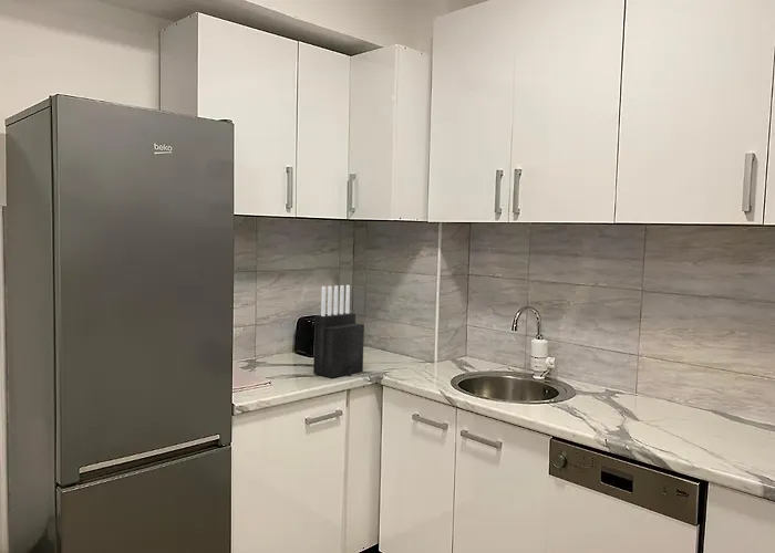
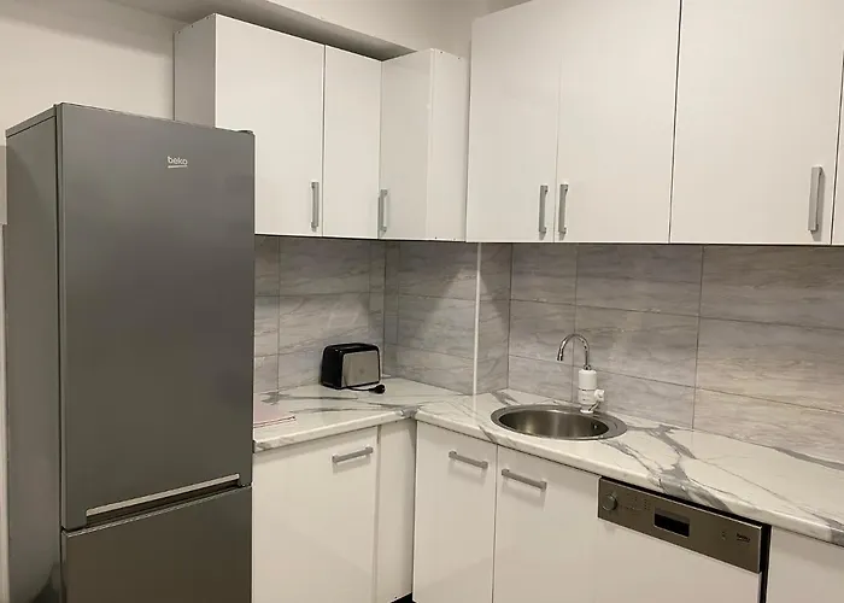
- knife block (341, 330)
